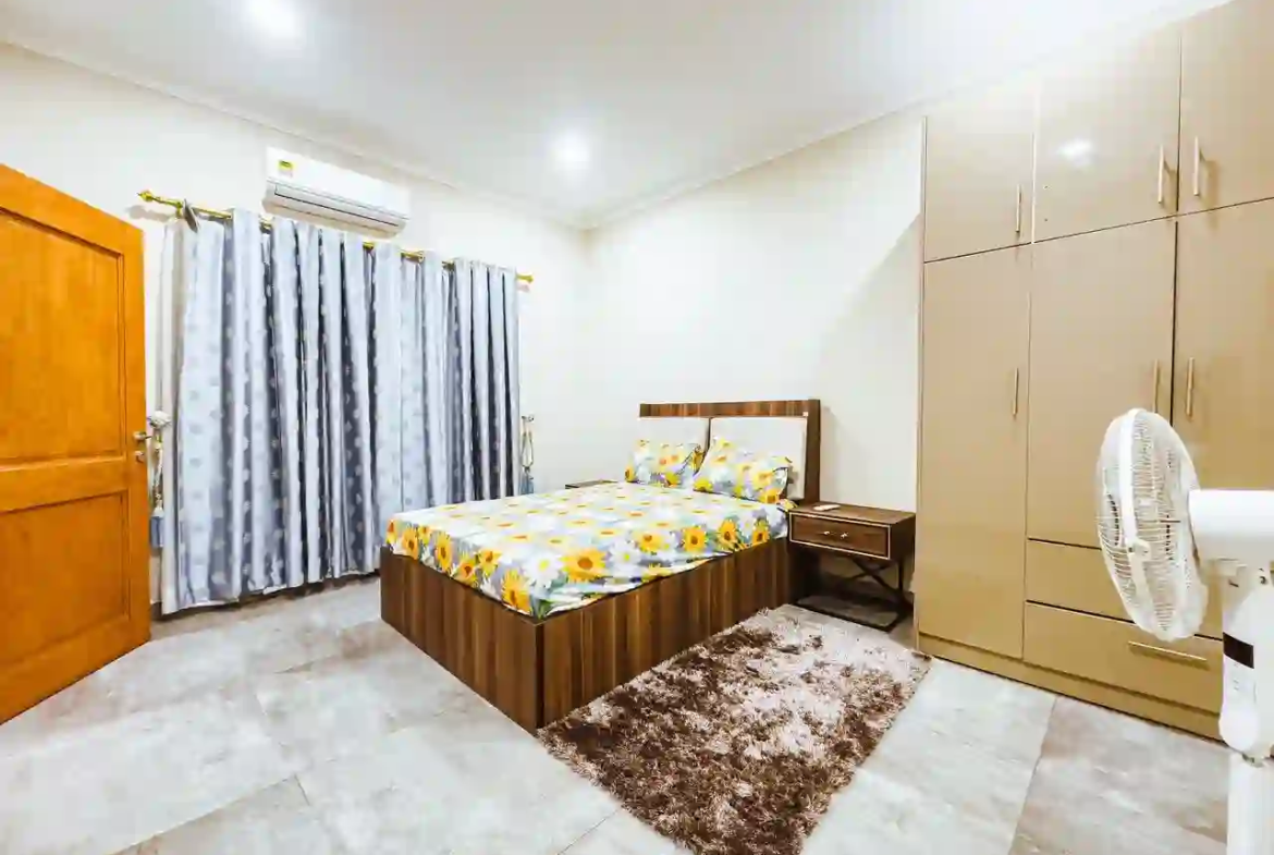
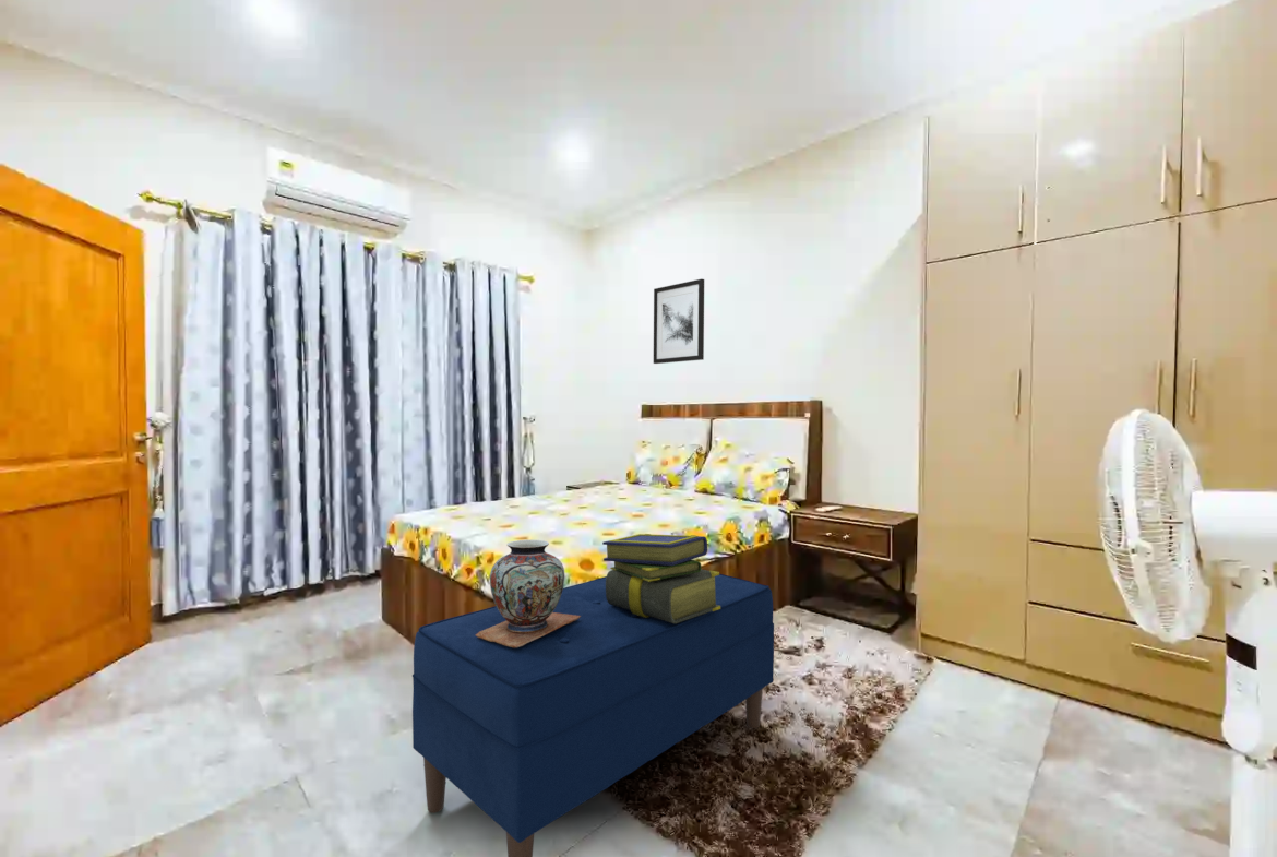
+ wall art (678, 322)
+ decorative vase (530, 585)
+ bench (613, 682)
+ stack of books (656, 571)
